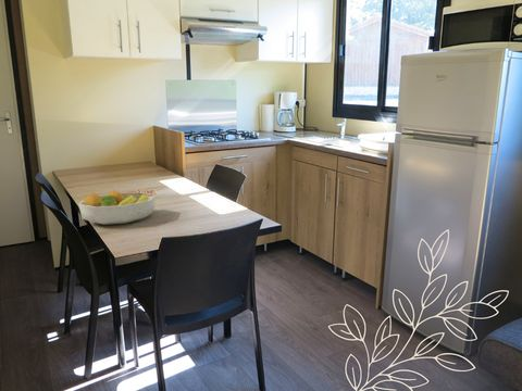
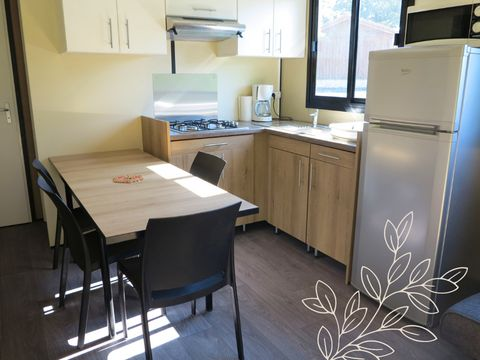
- fruit bowl (119, 204)
